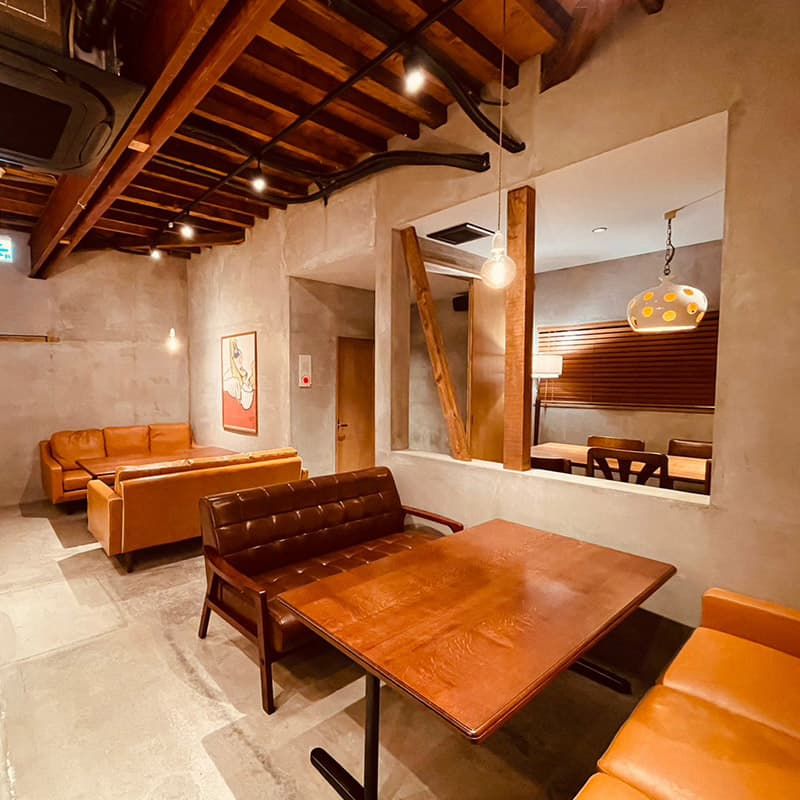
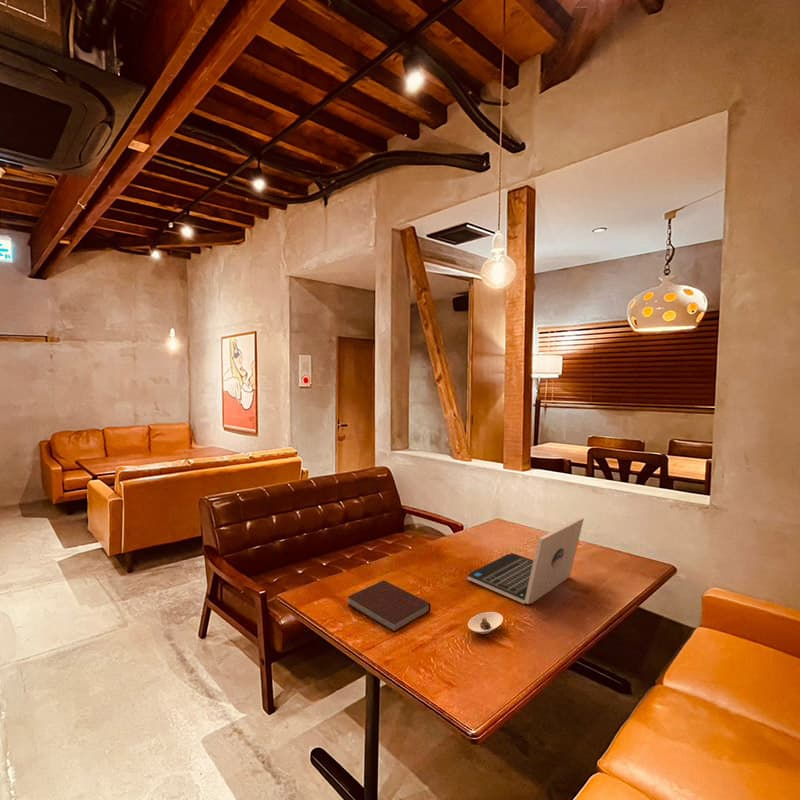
+ laptop (522, 556)
+ notebook (388, 603)
+ saucer (485, 624)
